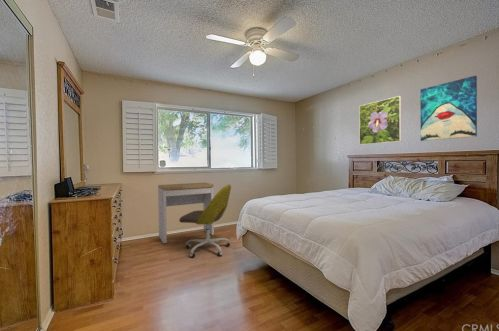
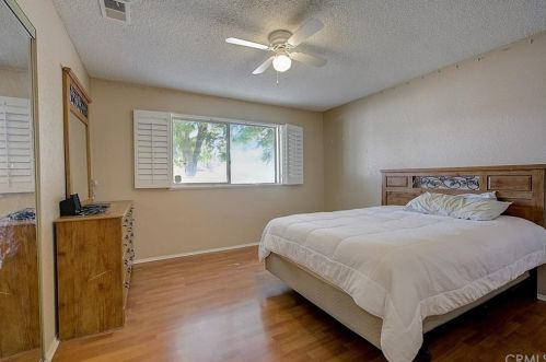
- wall art (446, 111)
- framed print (378, 122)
- office chair (205, 216)
- desk (186, 204)
